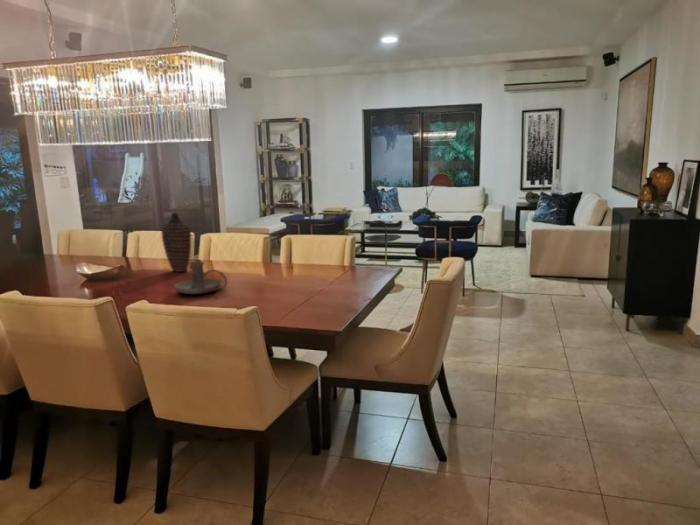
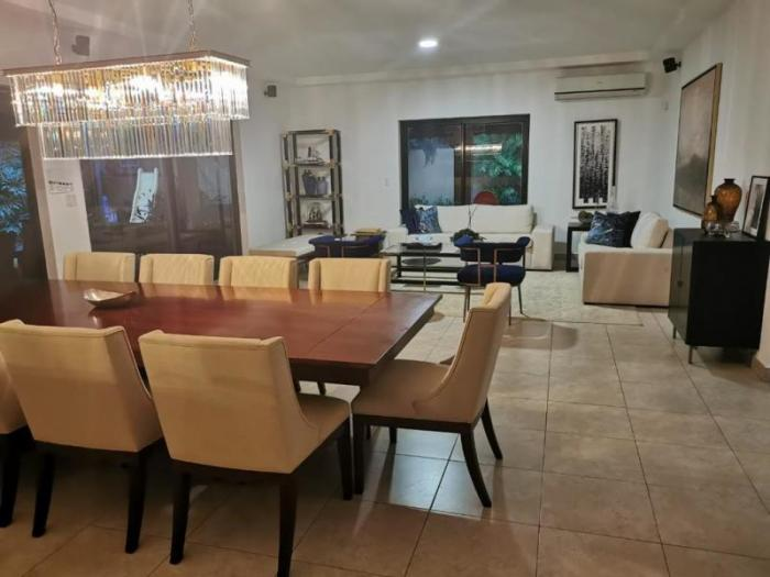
- decorative vase (176, 242)
- candle holder (202, 277)
